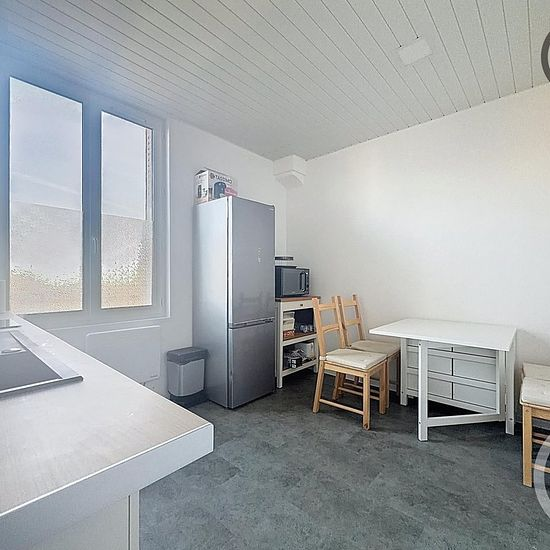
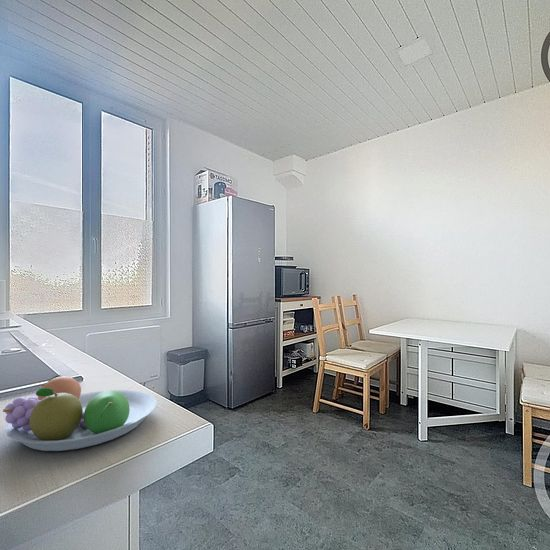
+ fruit bowl (87, 400)
